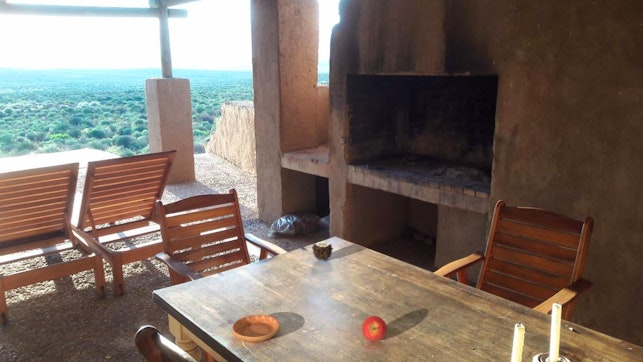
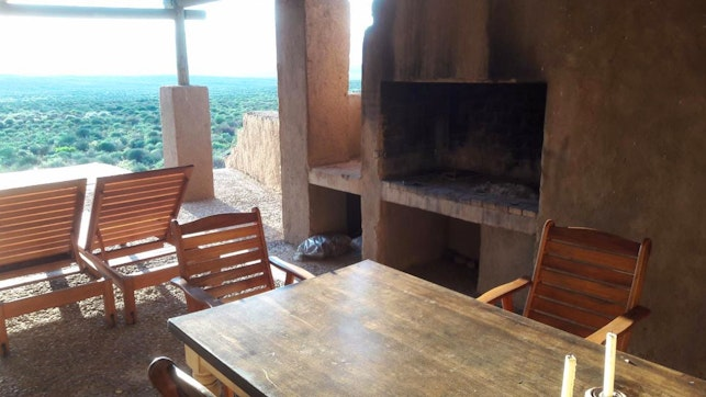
- candle (322, 250)
- fruit (374, 328)
- saucer (256, 329)
